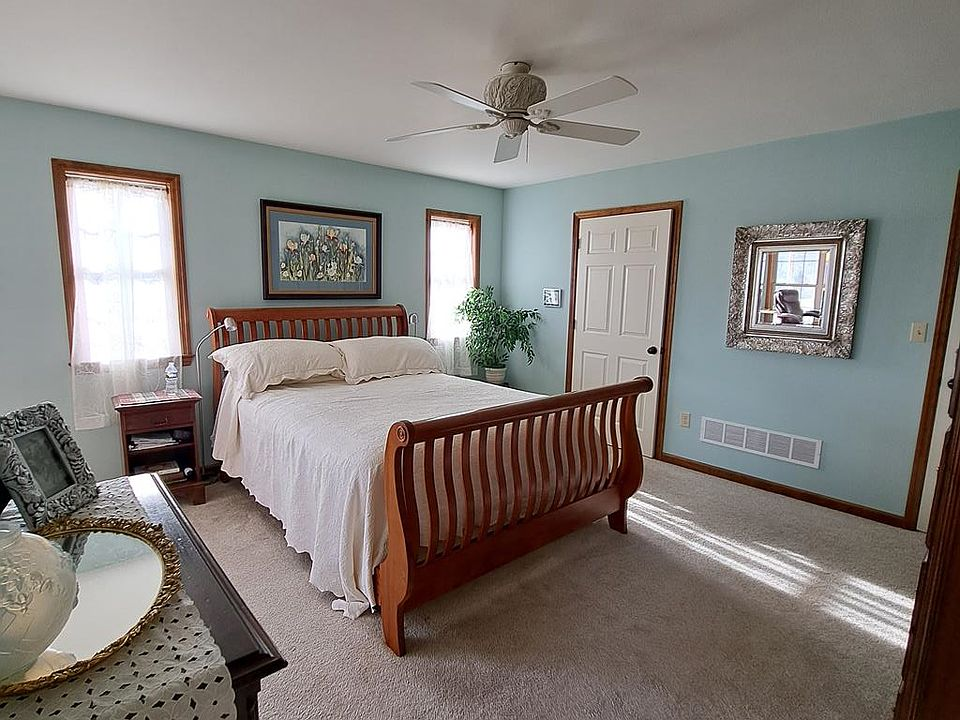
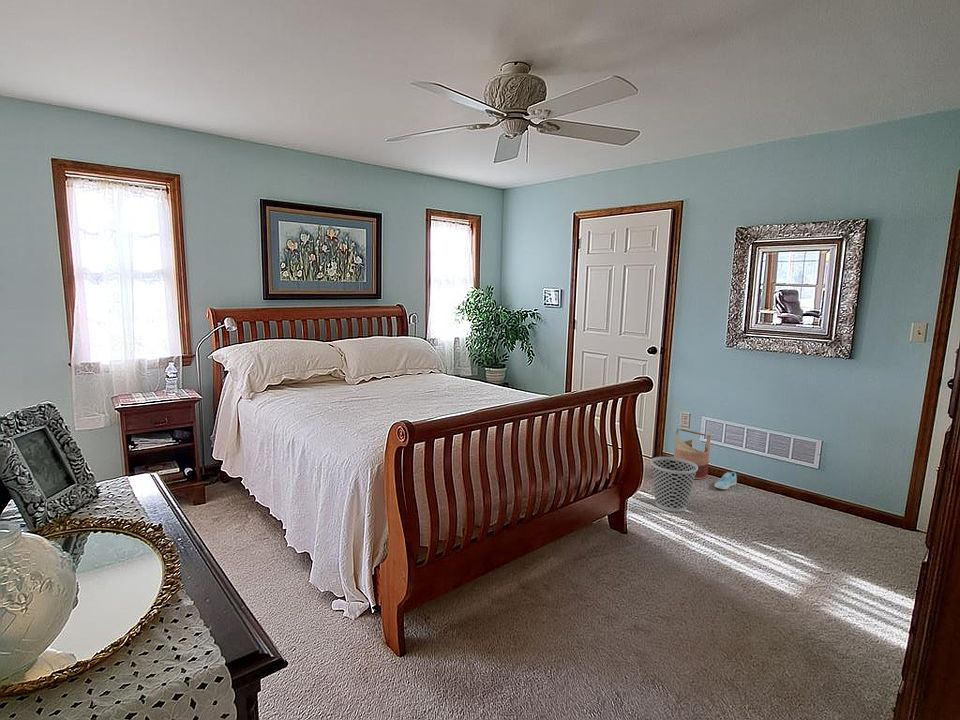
+ wastebasket (672, 484)
+ sneaker (725, 479)
+ basket (691, 452)
